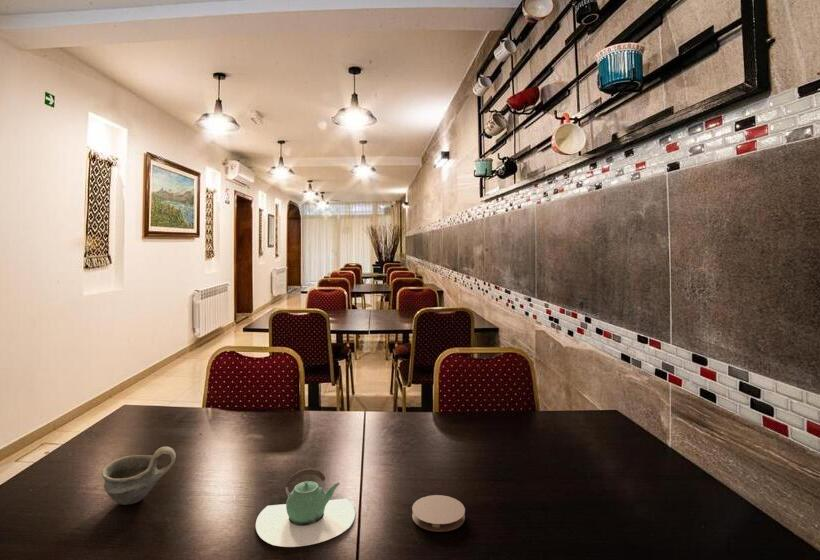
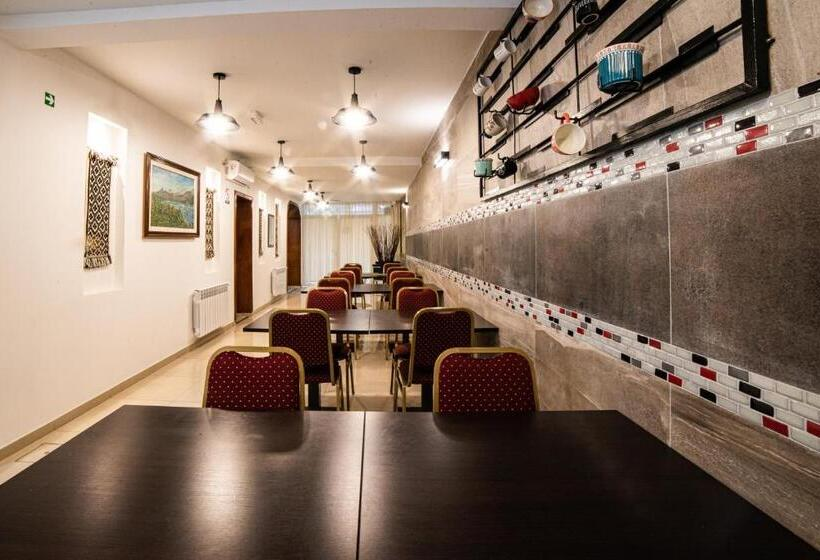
- cup (136, 476)
- coaster (438, 512)
- teapot (306, 492)
